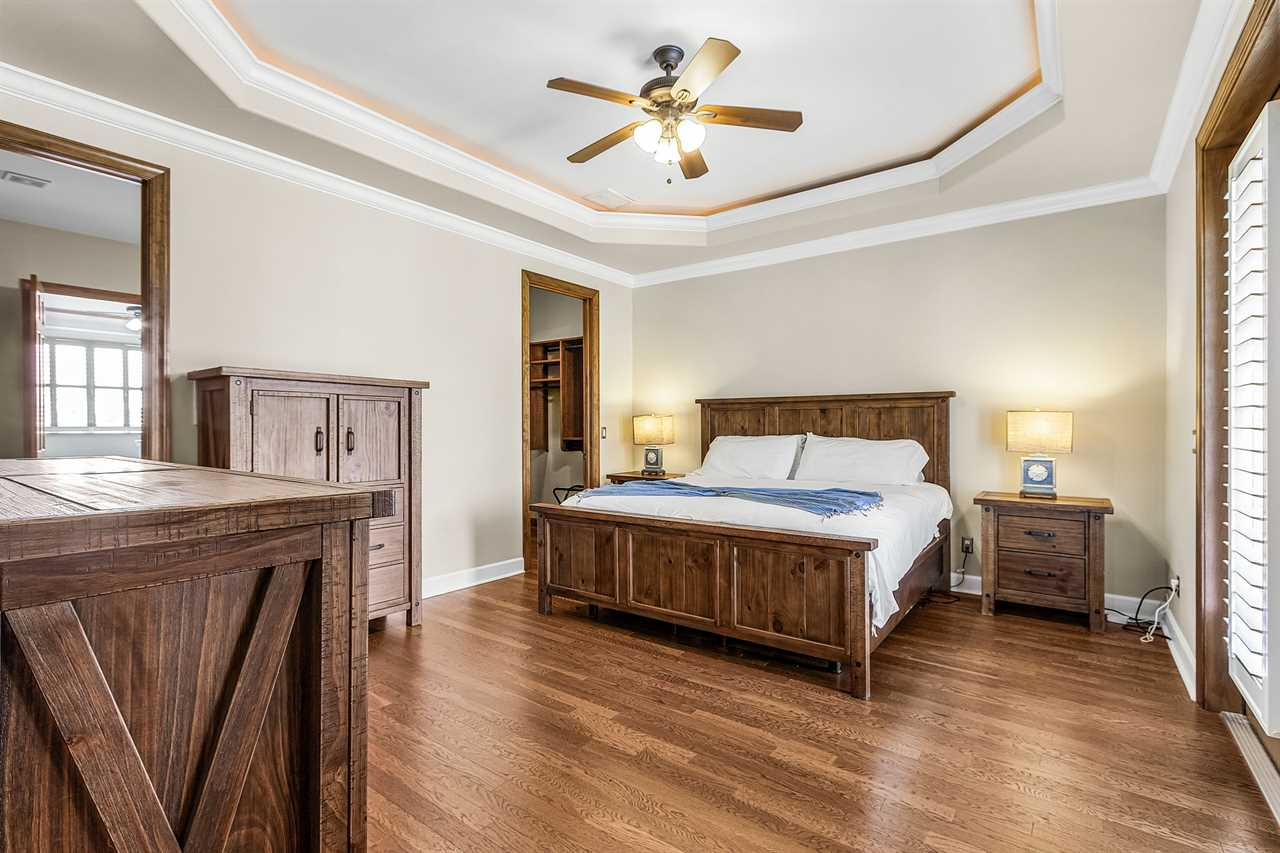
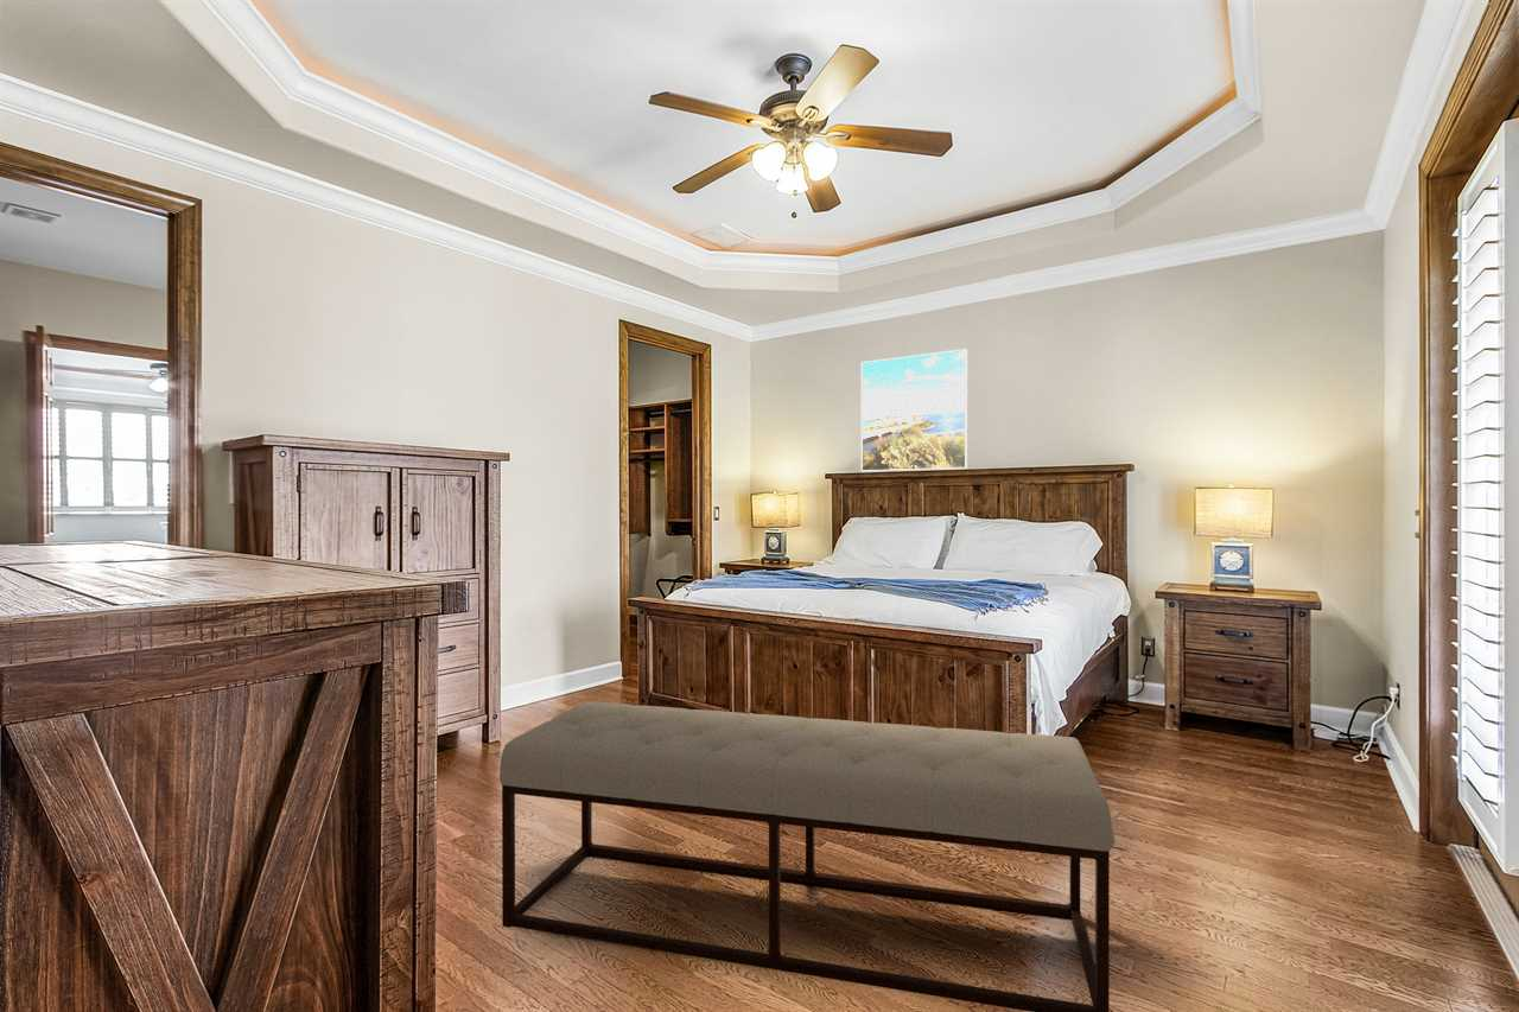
+ bench (794, 825)
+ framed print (911, 413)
